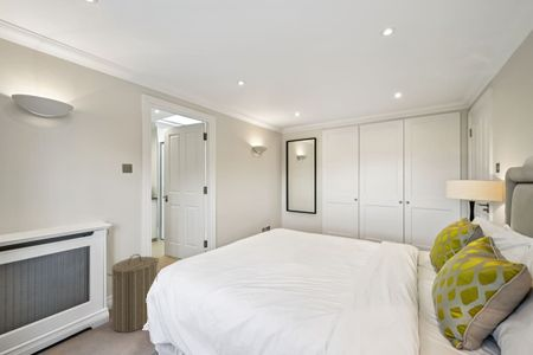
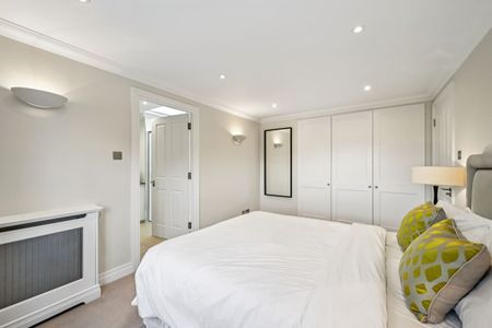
- laundry hamper (135, 286)
